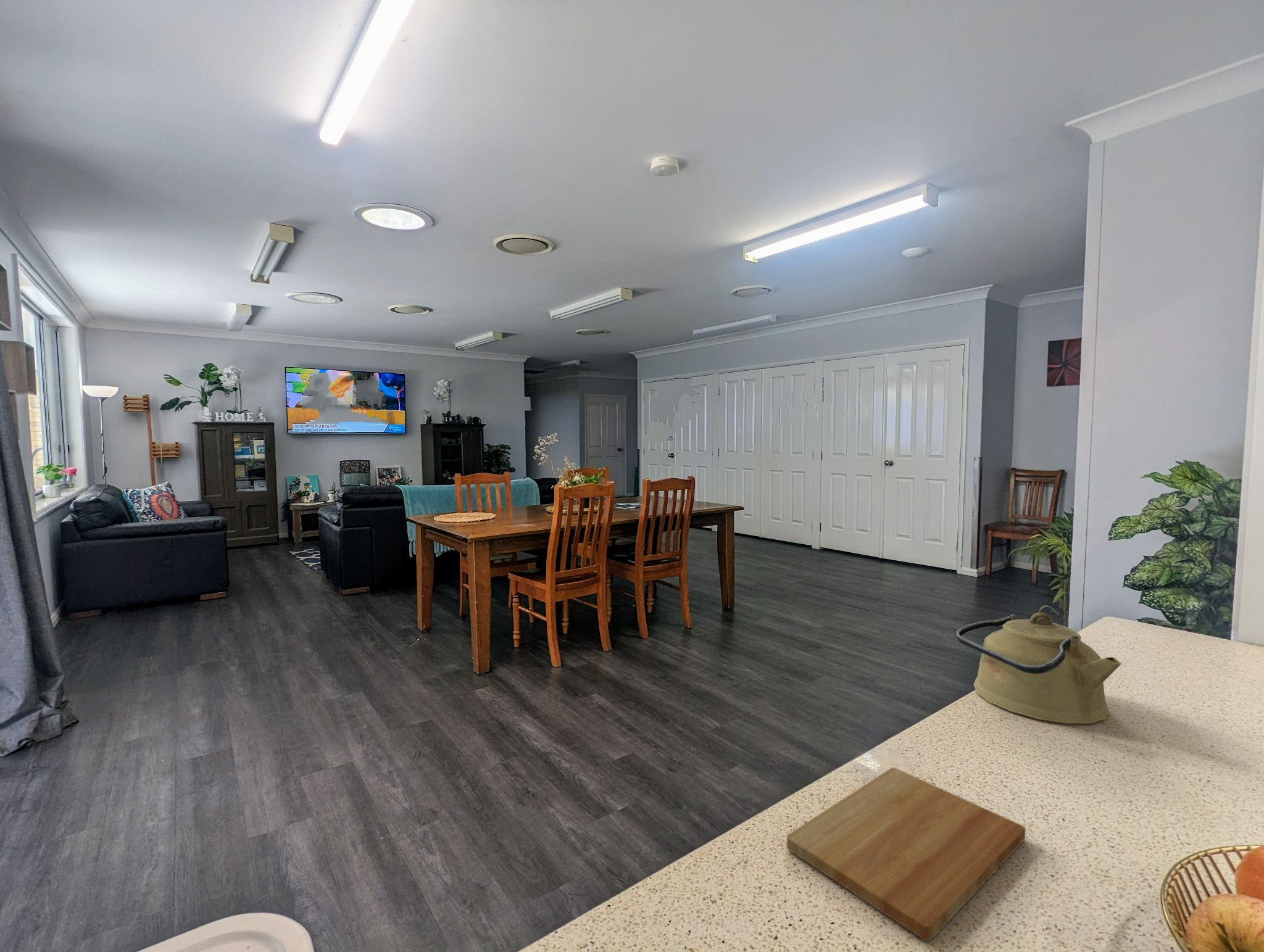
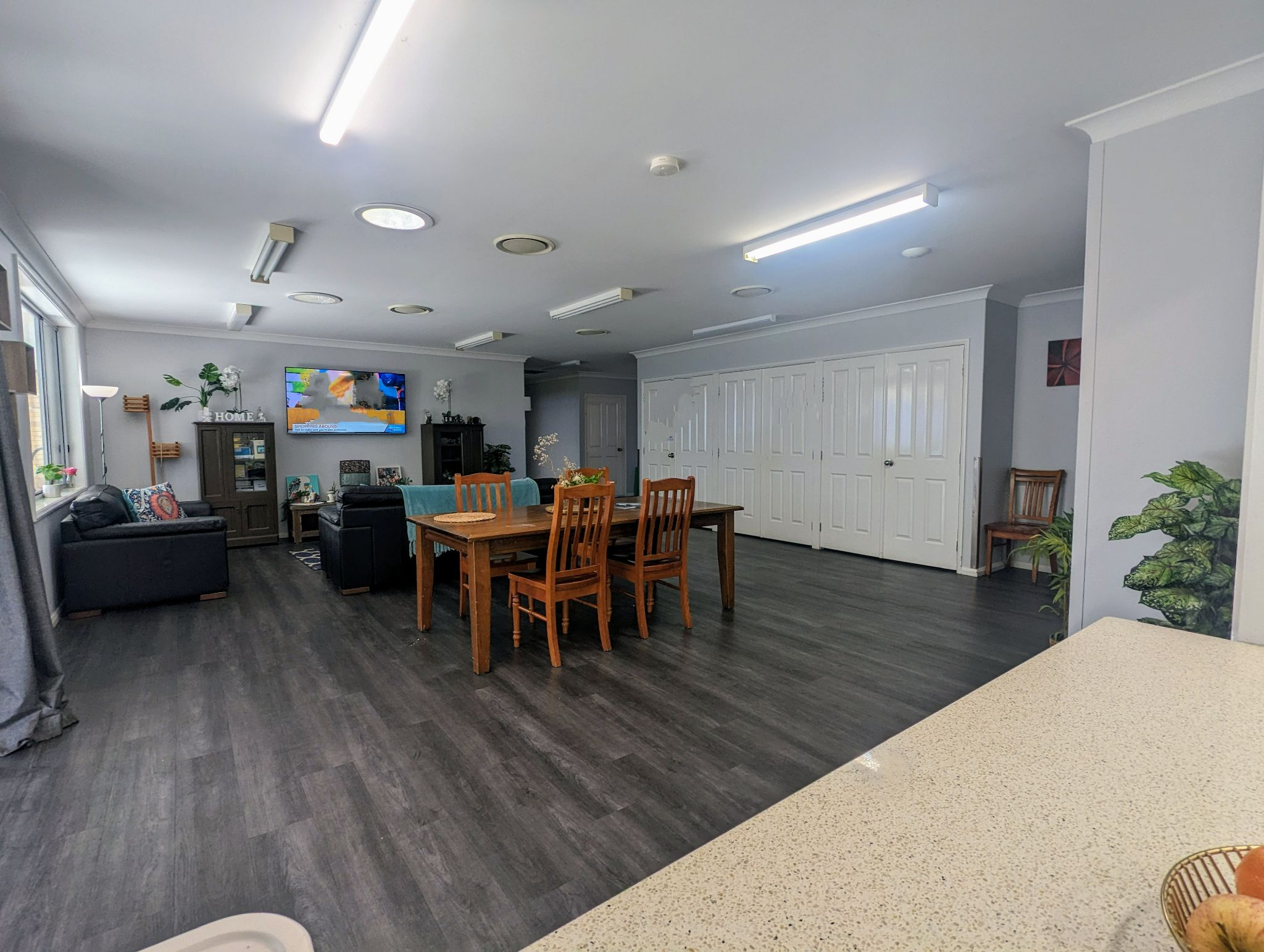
- kettle (1048, 660)
- cutting board (907, 837)
